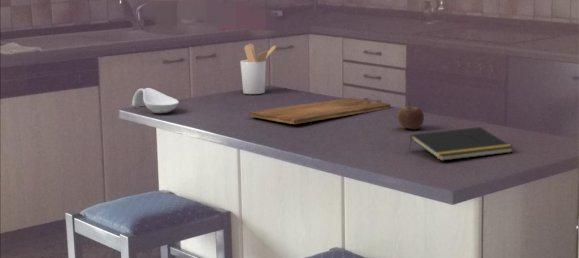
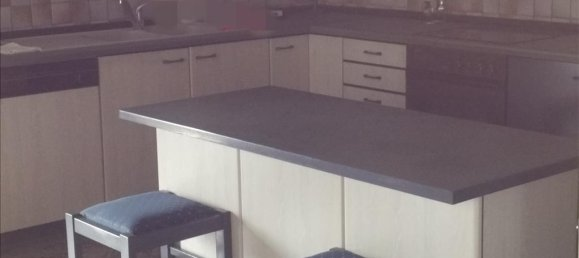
- spoon rest (152, 99)
- utensil holder (259, 68)
- cutting board (322, 109)
- notepad (461, 143)
- apple (410, 116)
